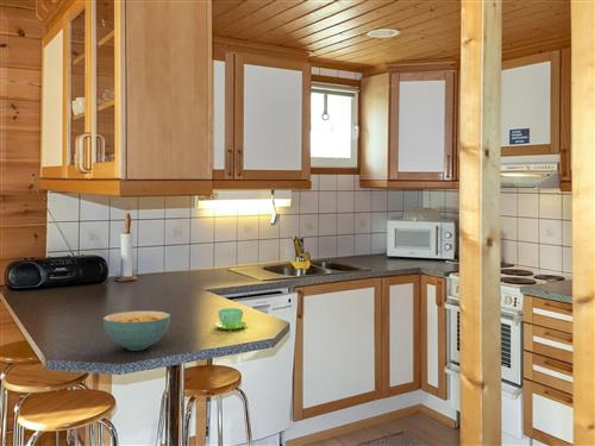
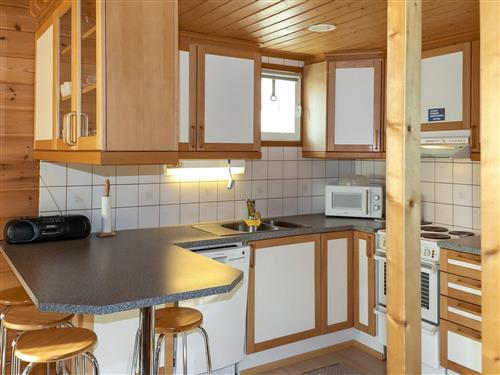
- cereal bowl (137, 332)
- cup (230, 319)
